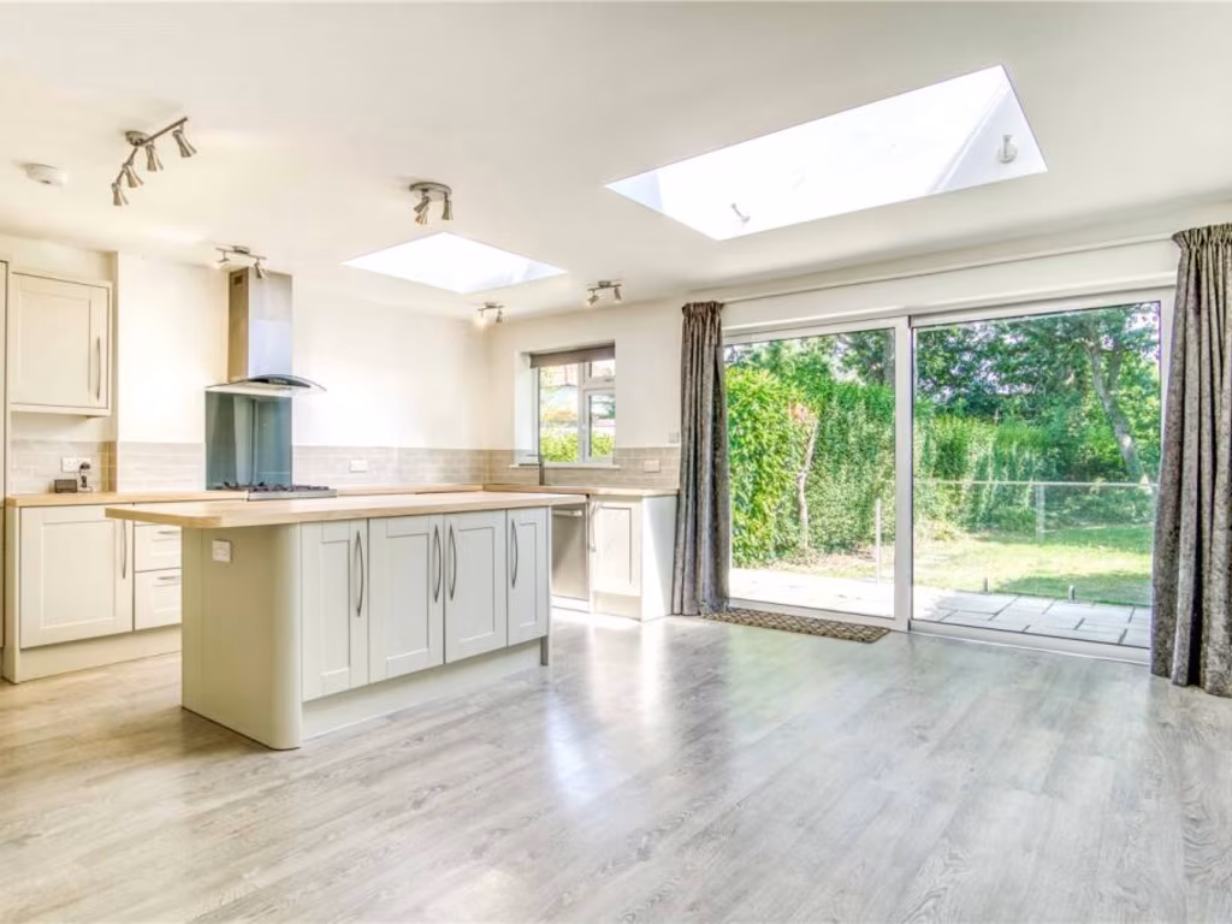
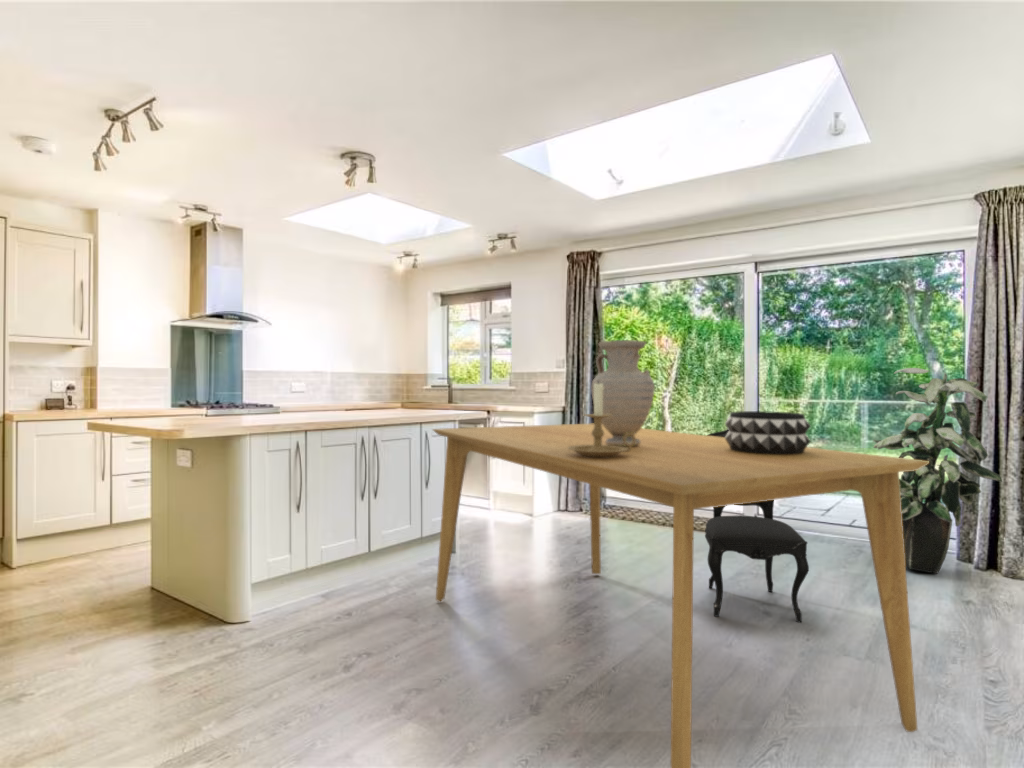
+ dining chair (748, 516)
+ vase (622, 392)
+ decorative bowl (766, 431)
+ indoor plant (925, 468)
+ dining table (599, 546)
+ candle holder (598, 417)
